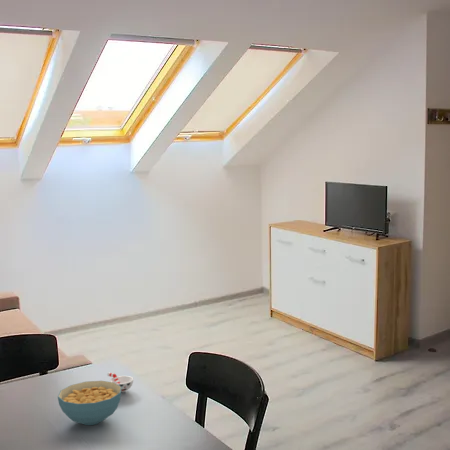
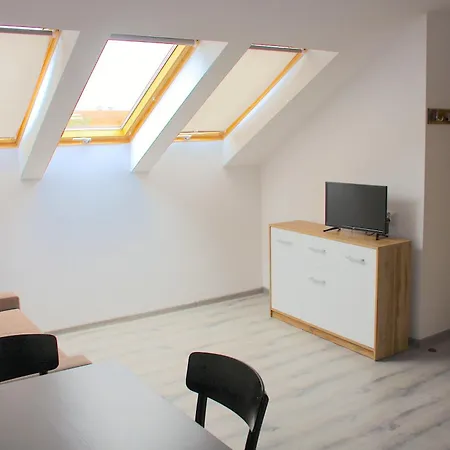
- cup (120, 382)
- cereal bowl (90, 406)
